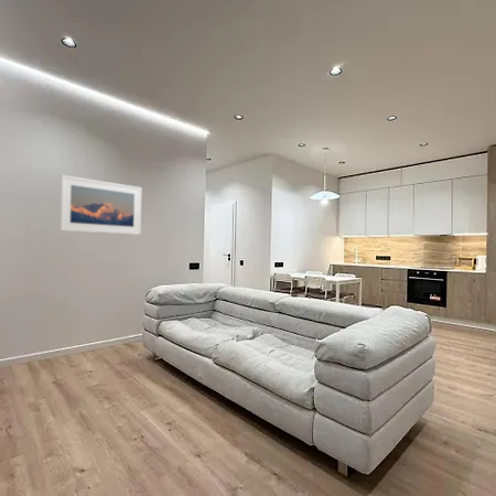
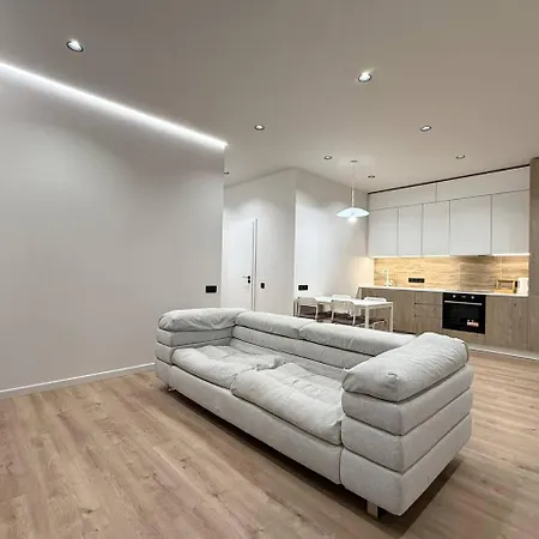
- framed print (104, 207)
